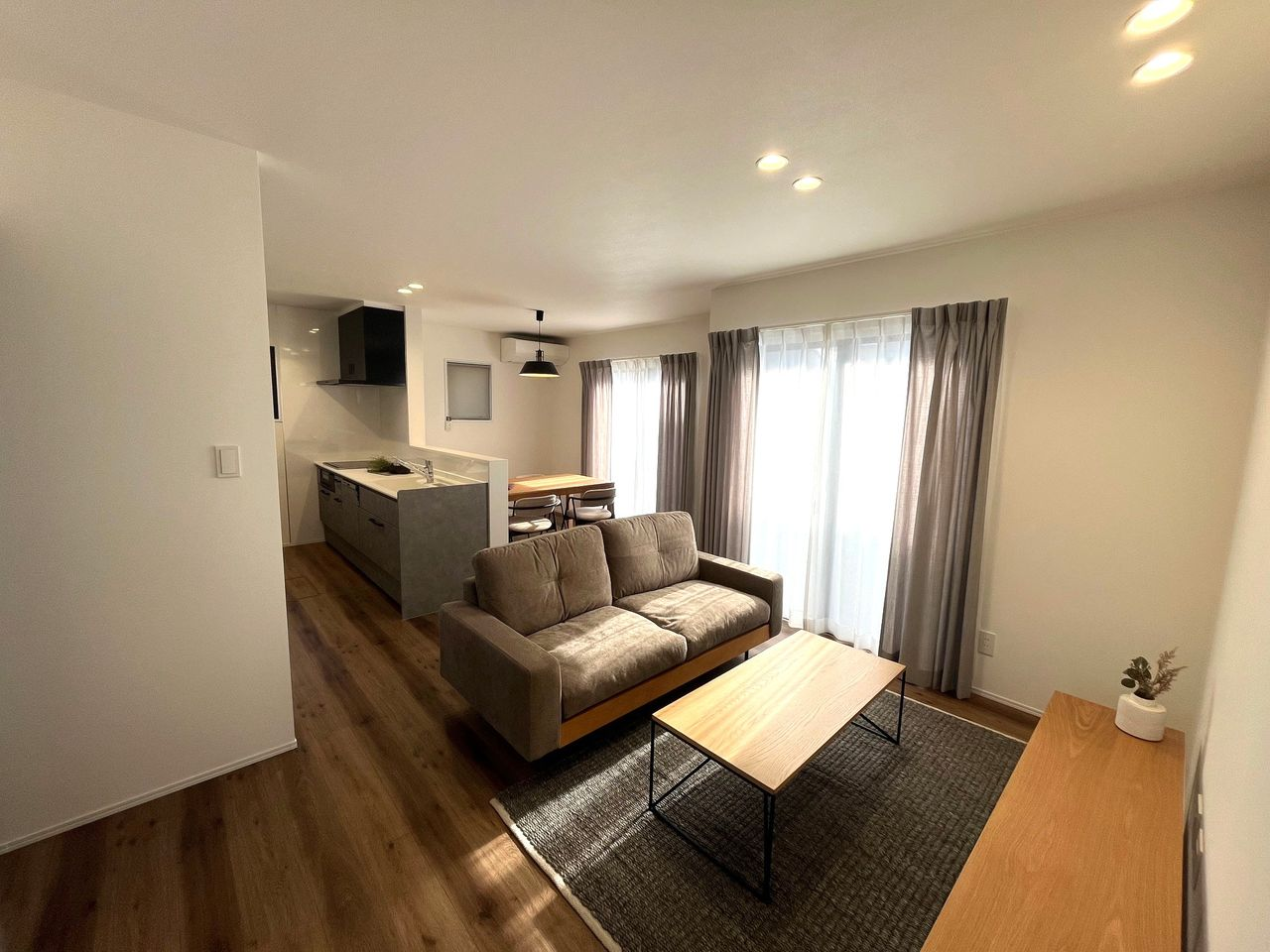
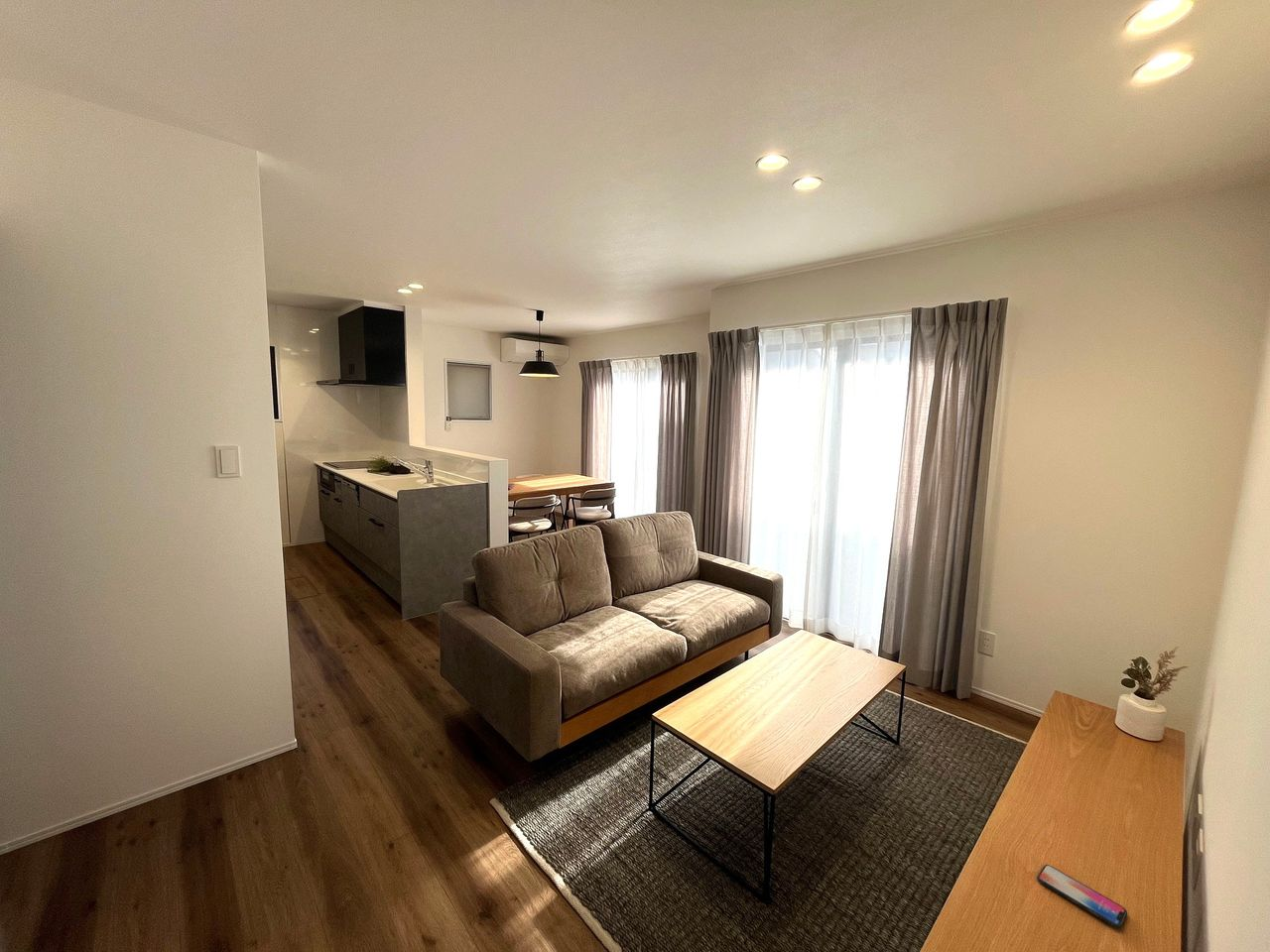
+ smartphone (1080, 893)
